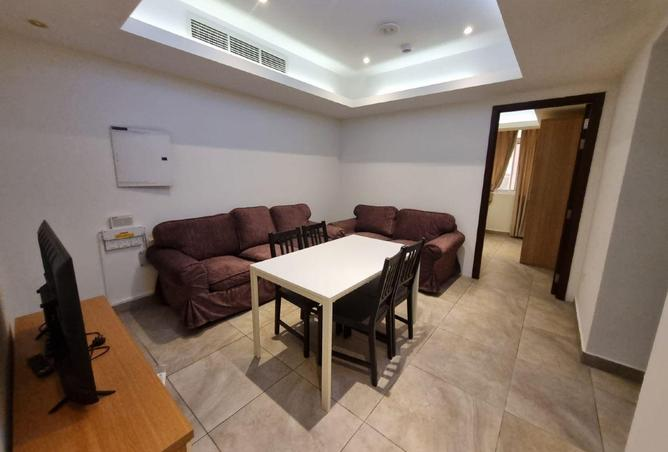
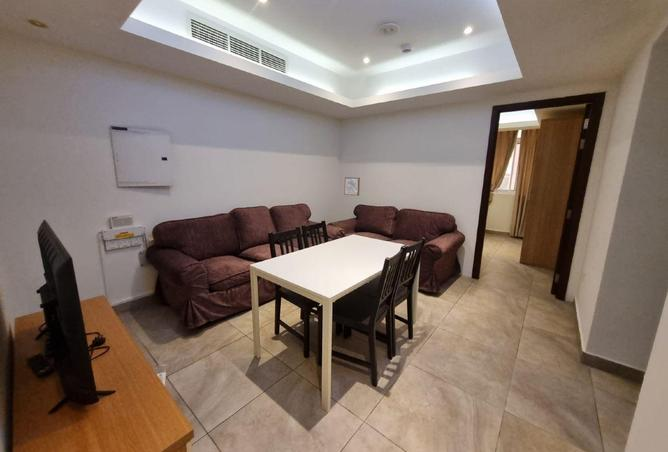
+ wall art (351, 186)
